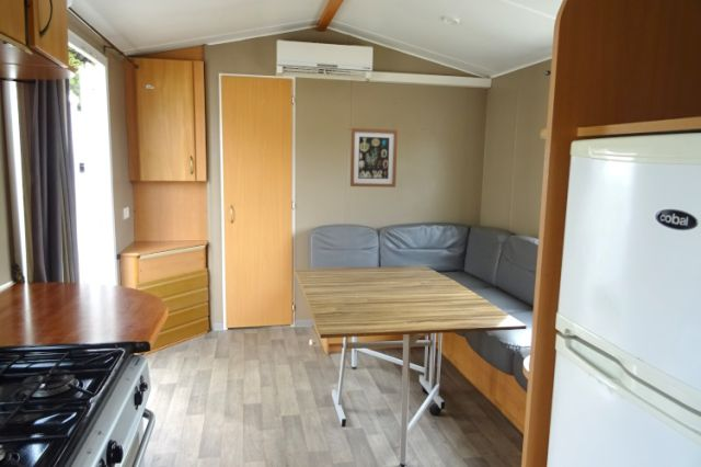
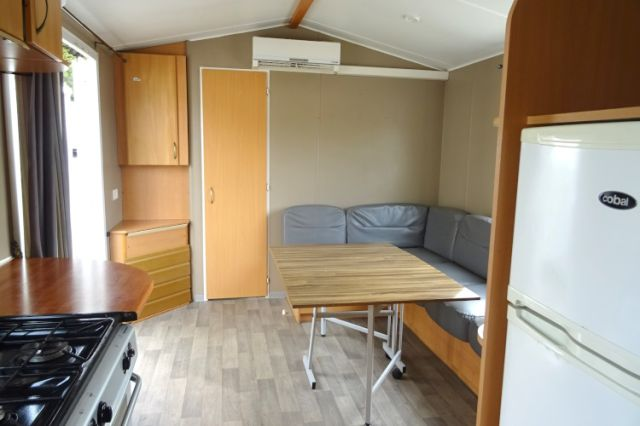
- wall art (374, 158)
